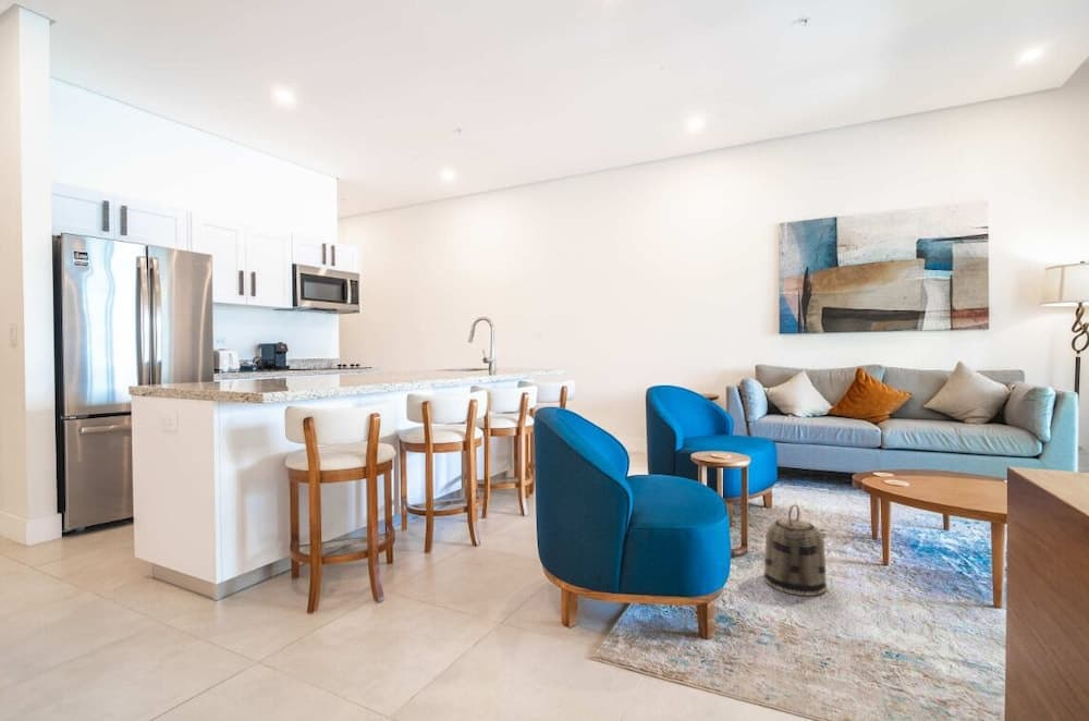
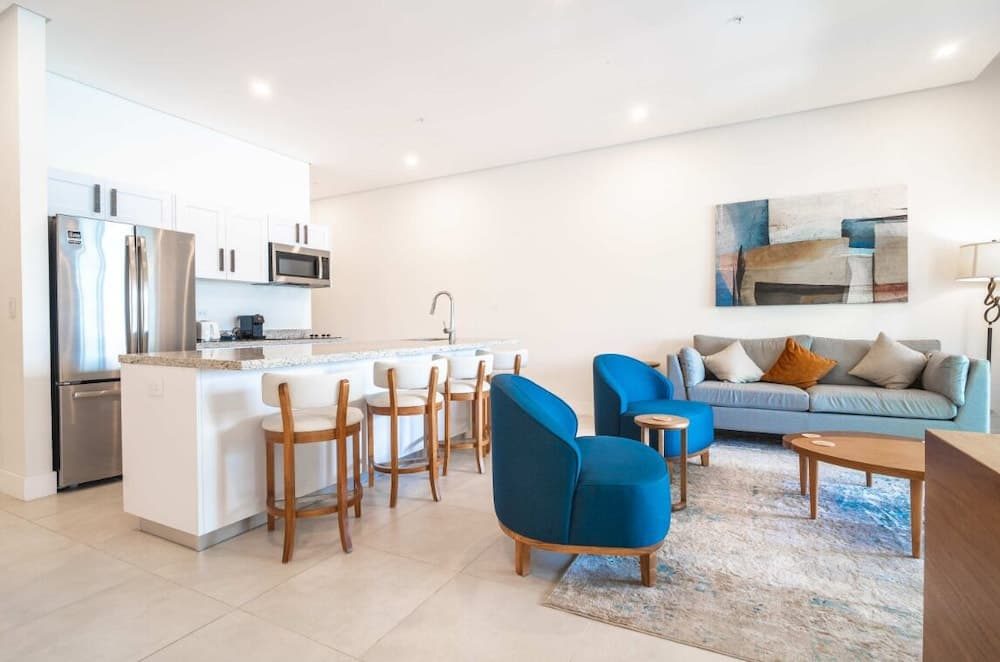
- basket (794, 543)
